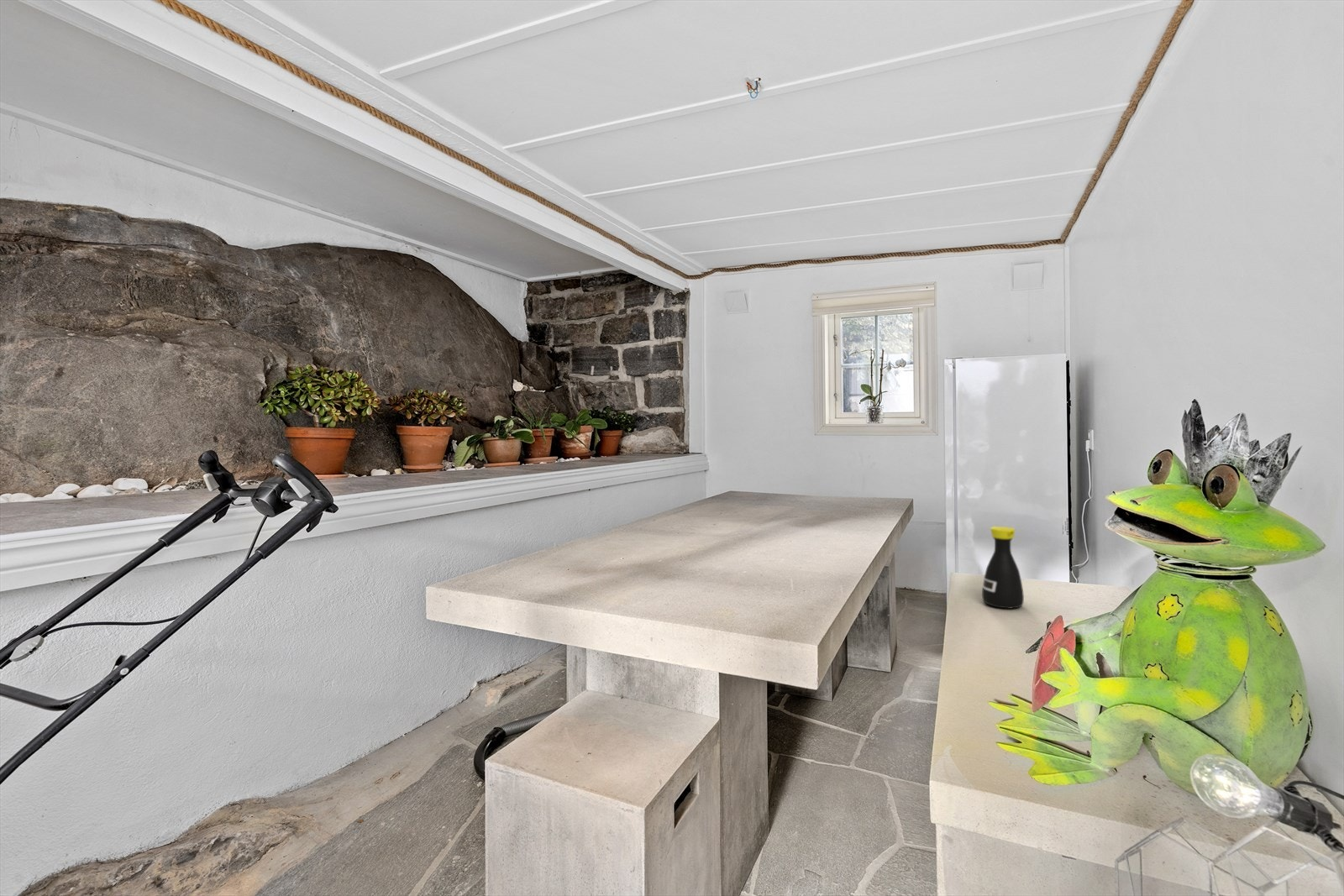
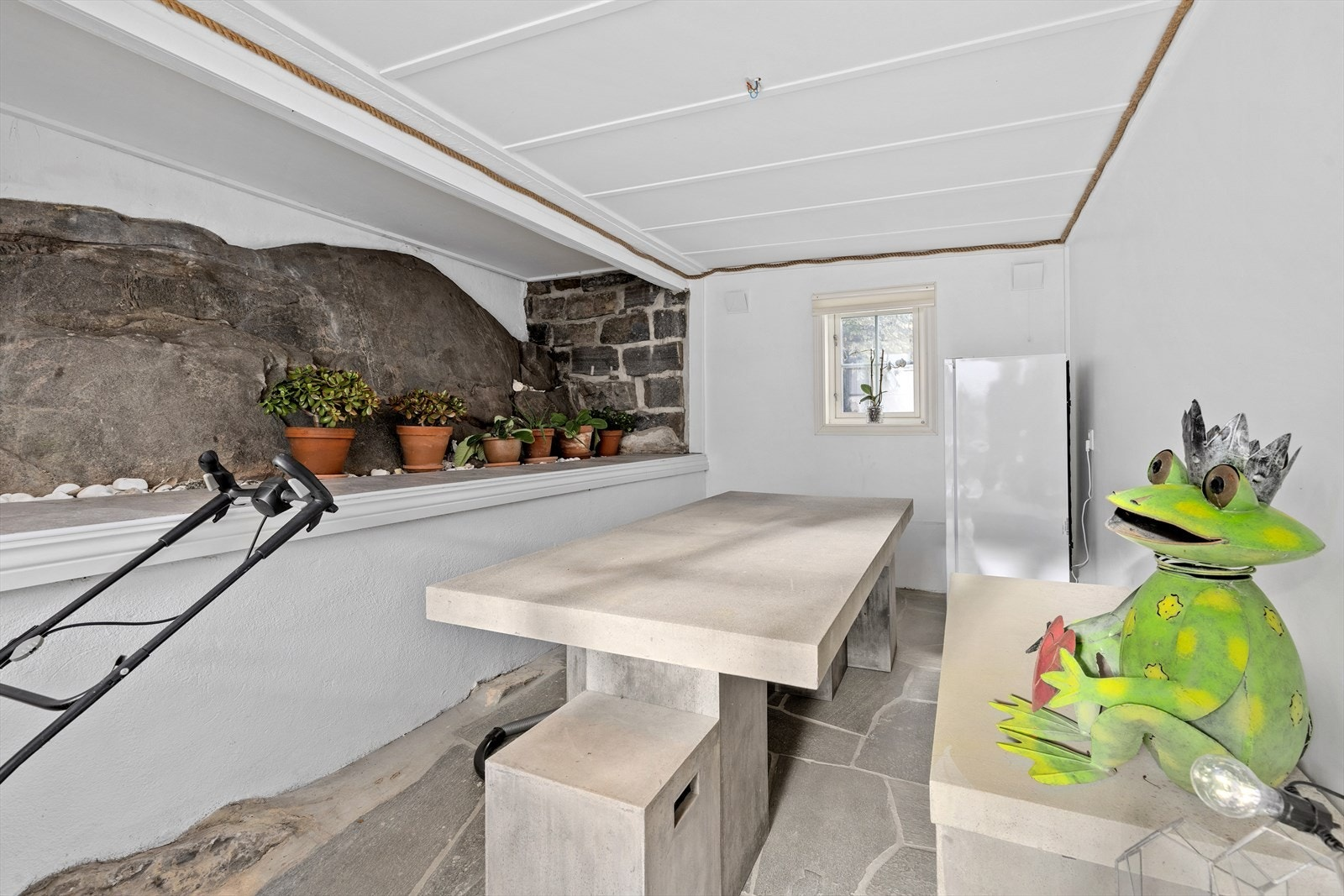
- bottle (1002, 566)
